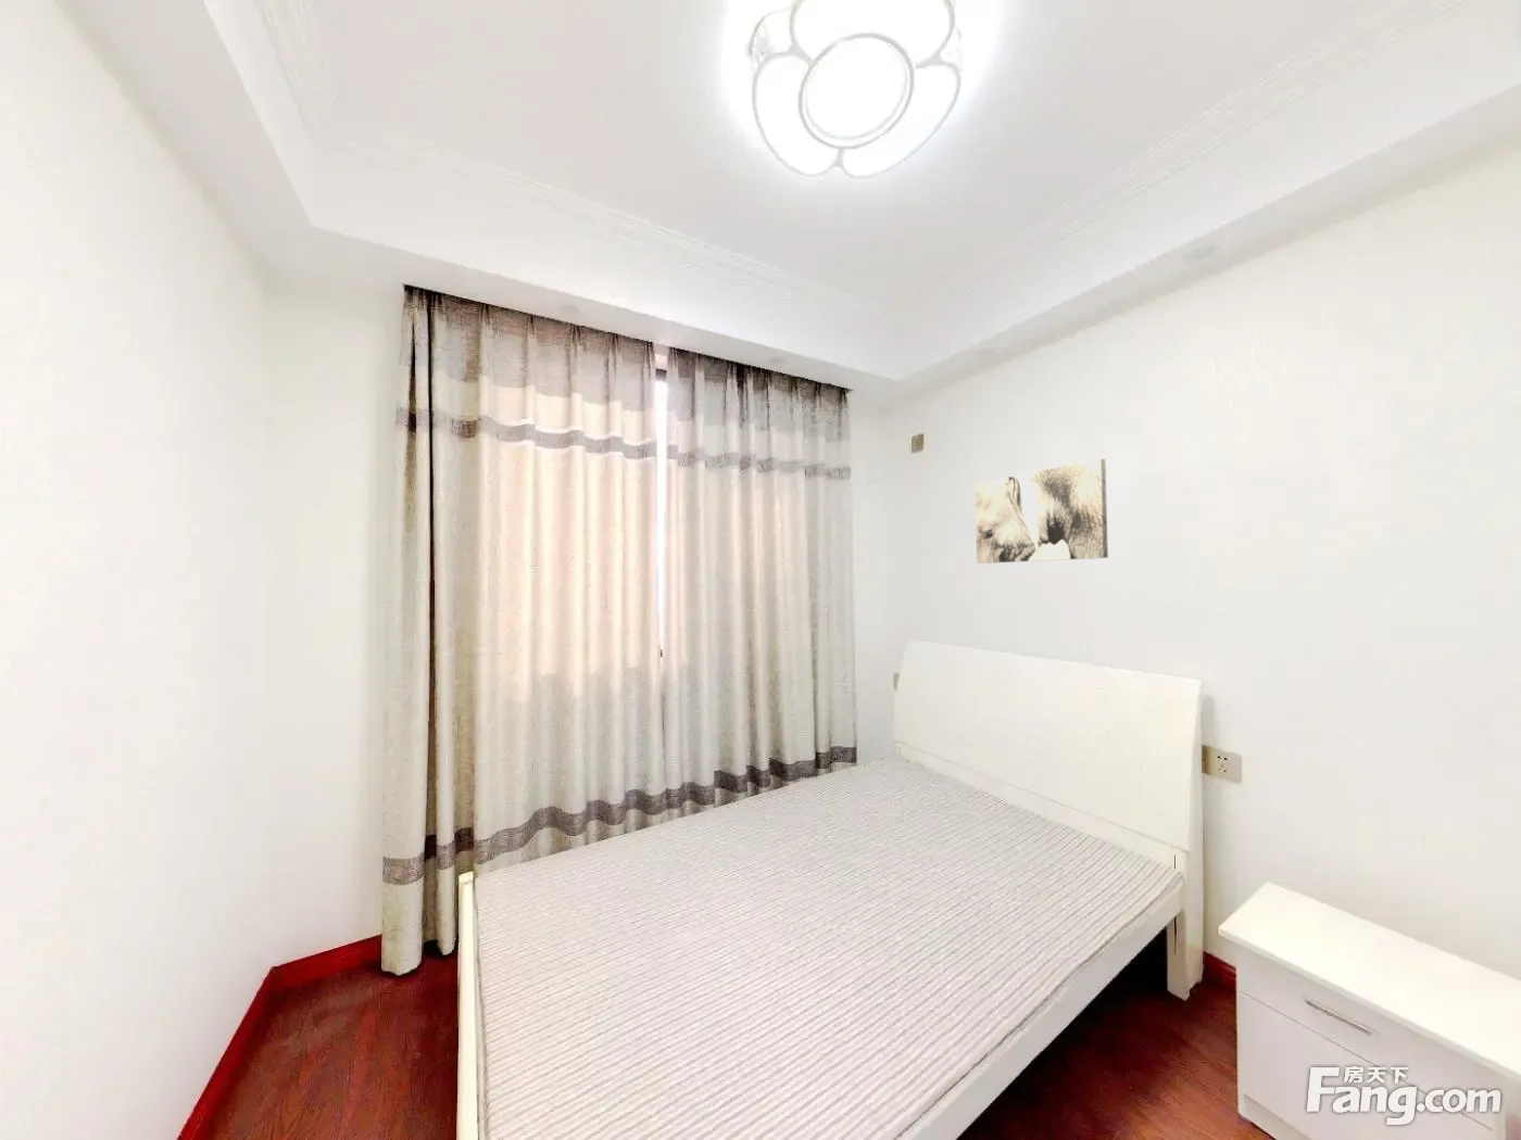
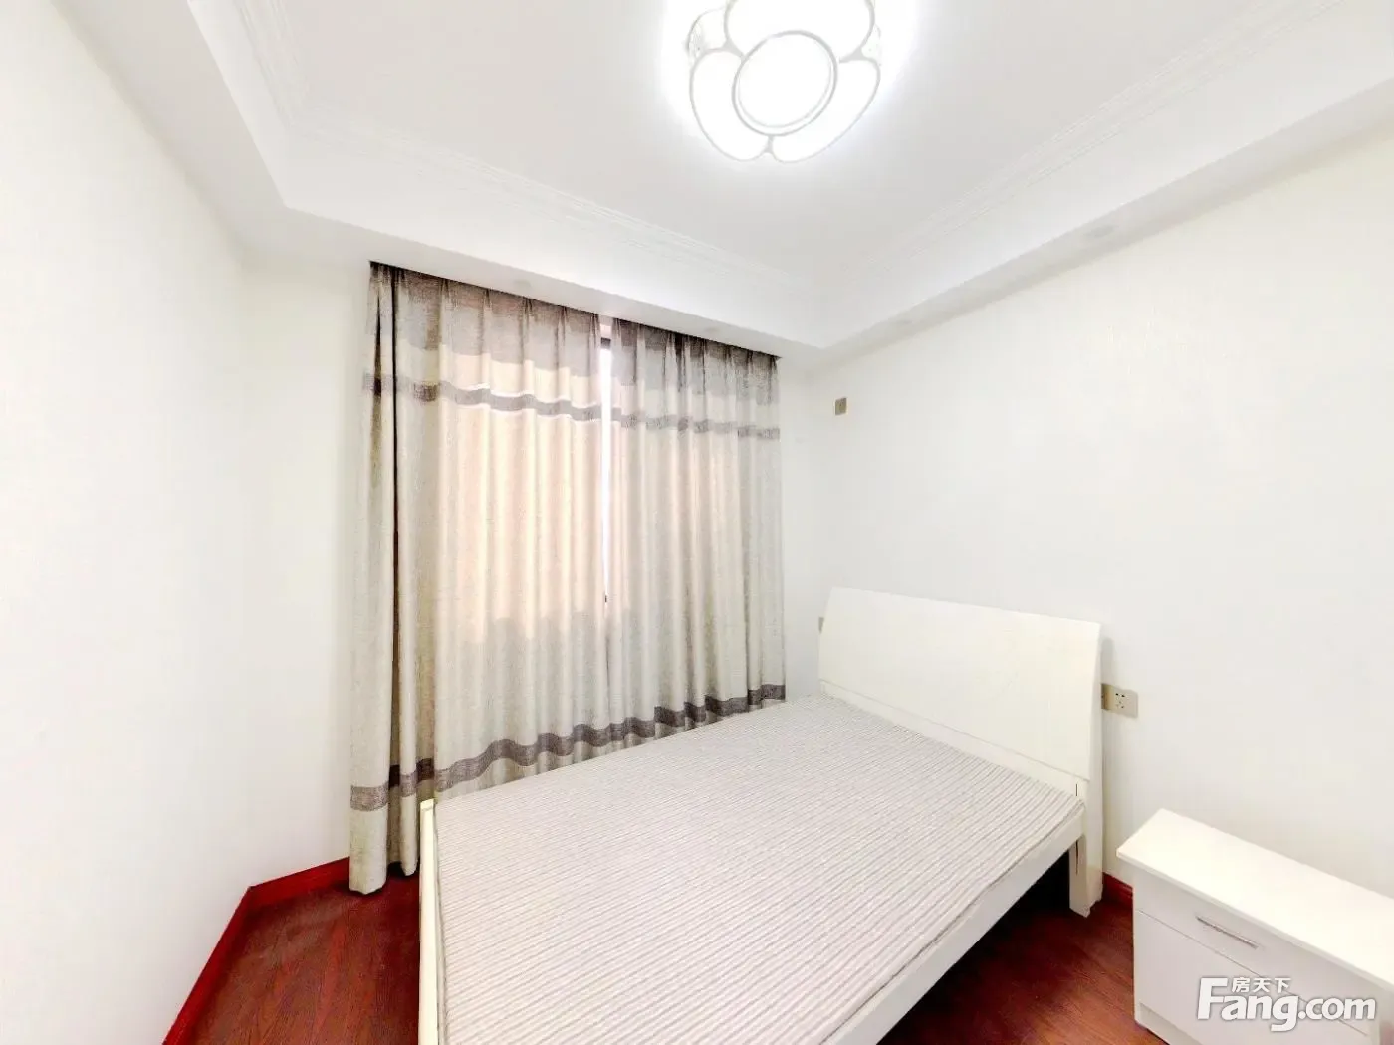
- wall art (1035, 517)
